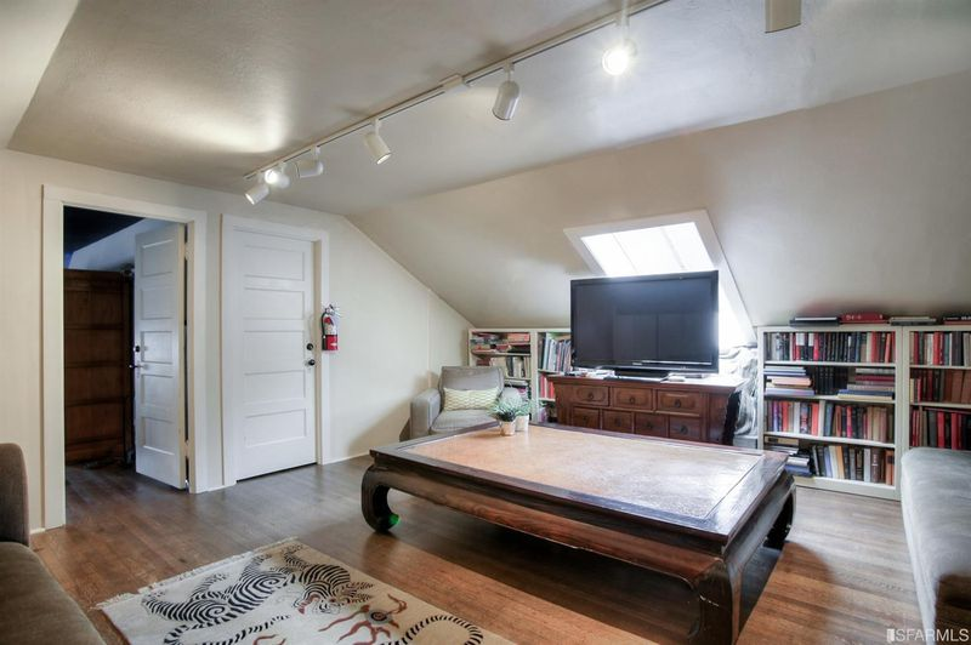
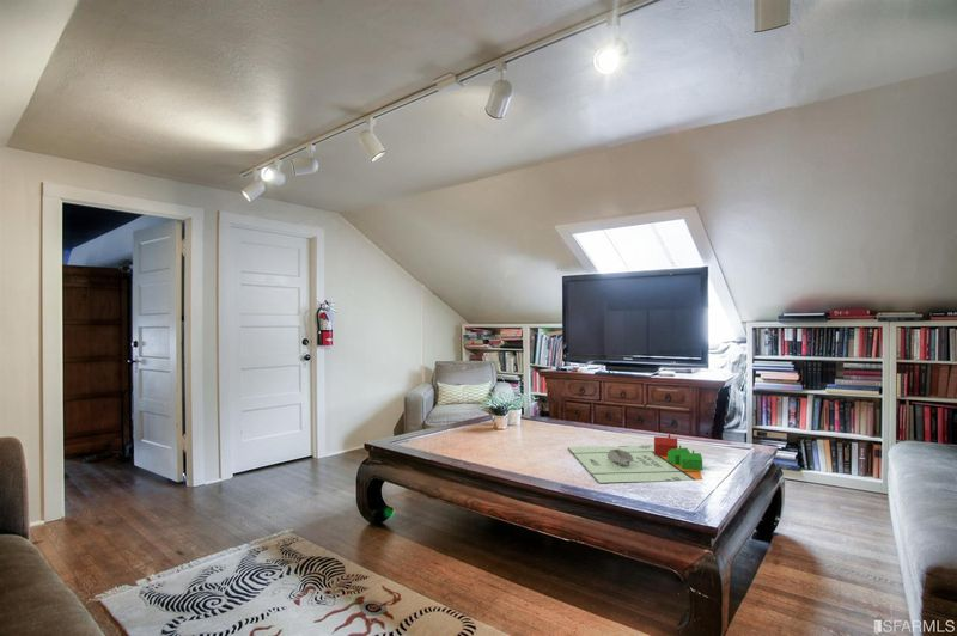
+ board game (639, 451)
